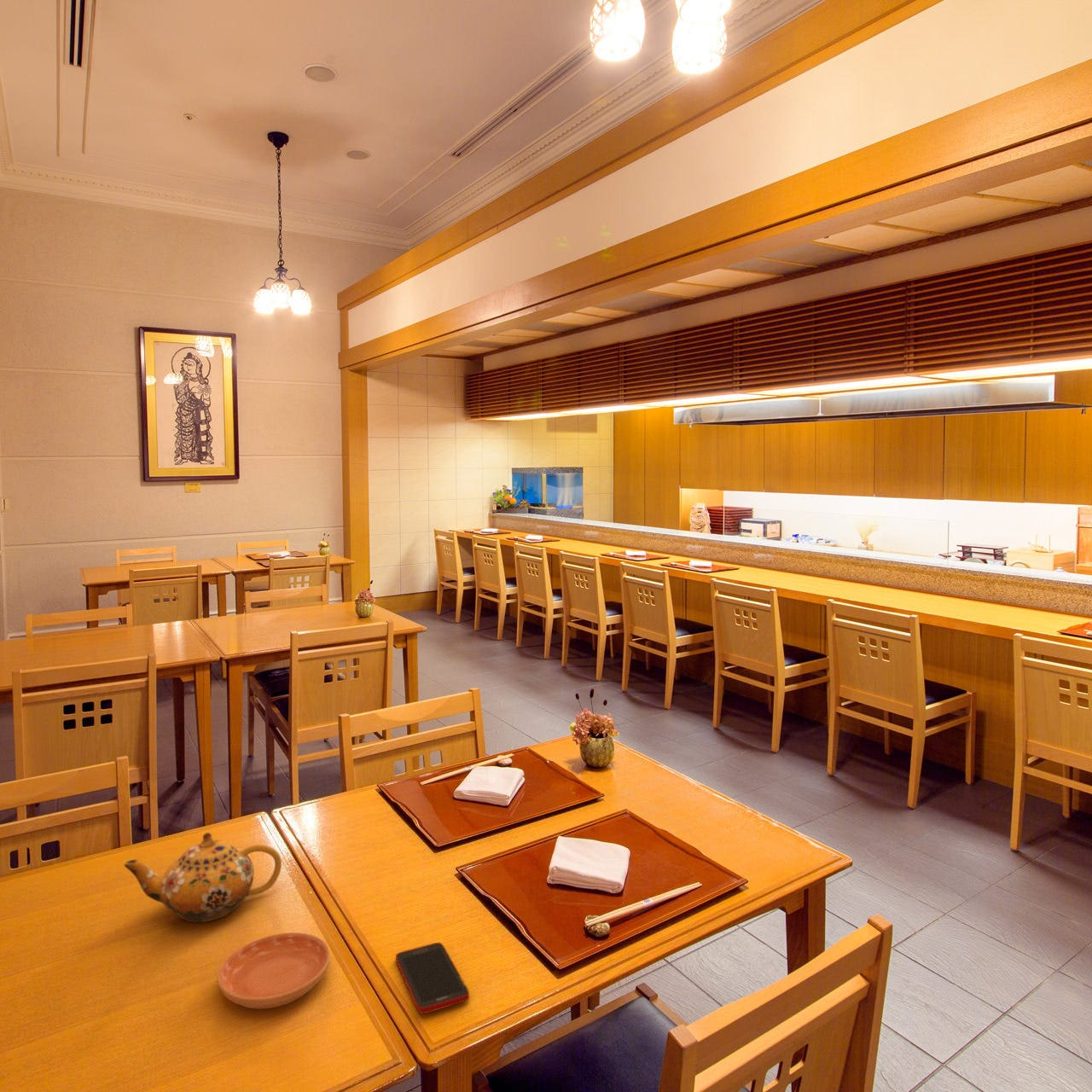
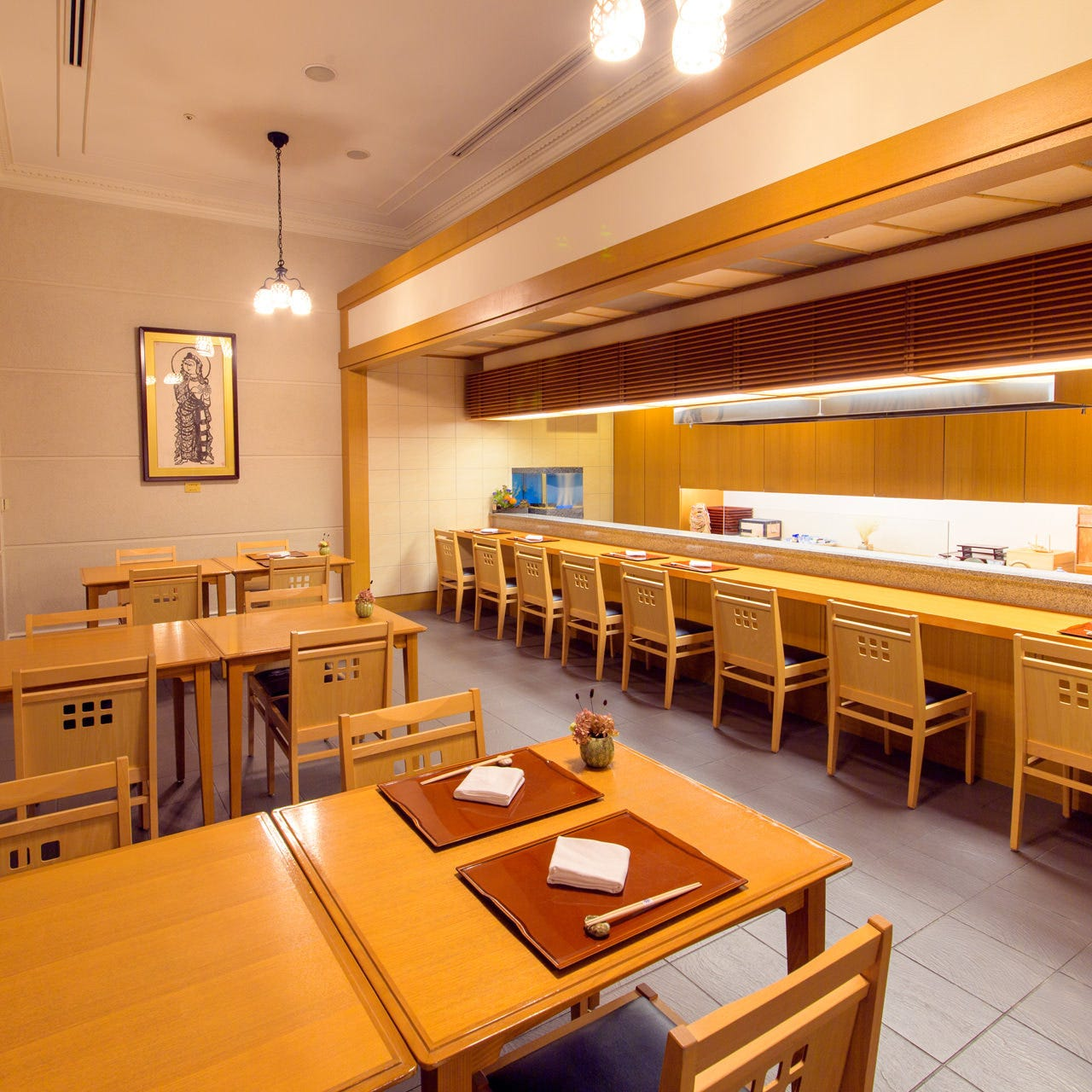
- teapot (206, 870)
- cell phone (431, 976)
- saucer (276, 972)
